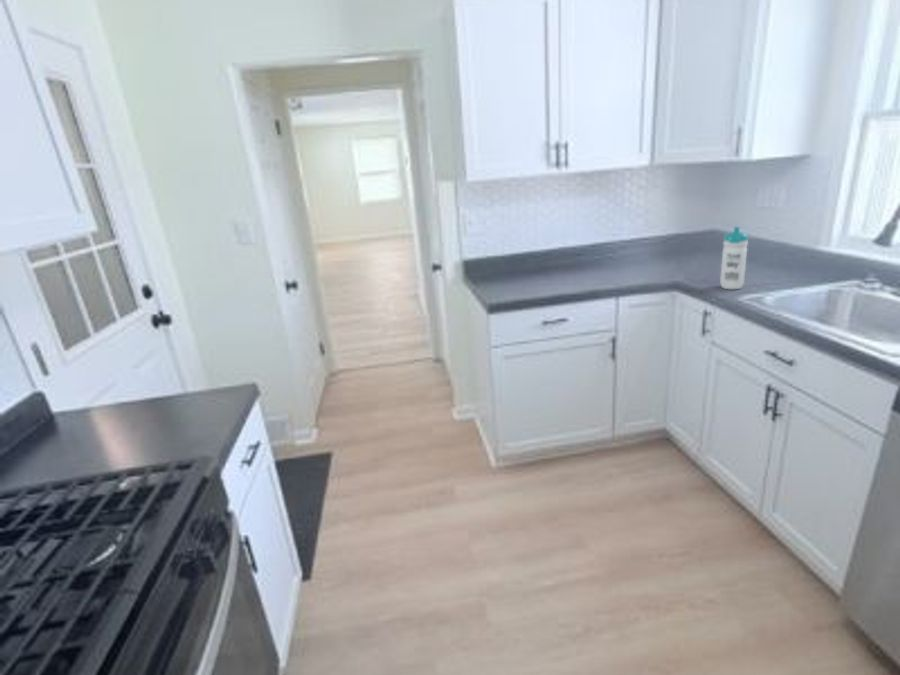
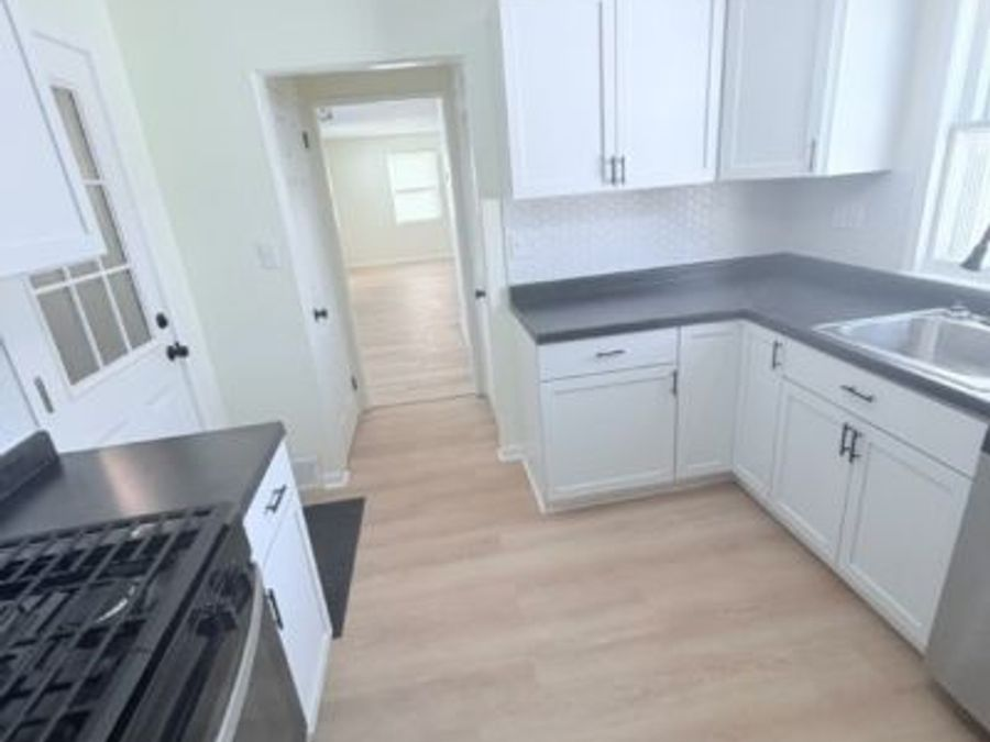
- water bottle (734, 257)
